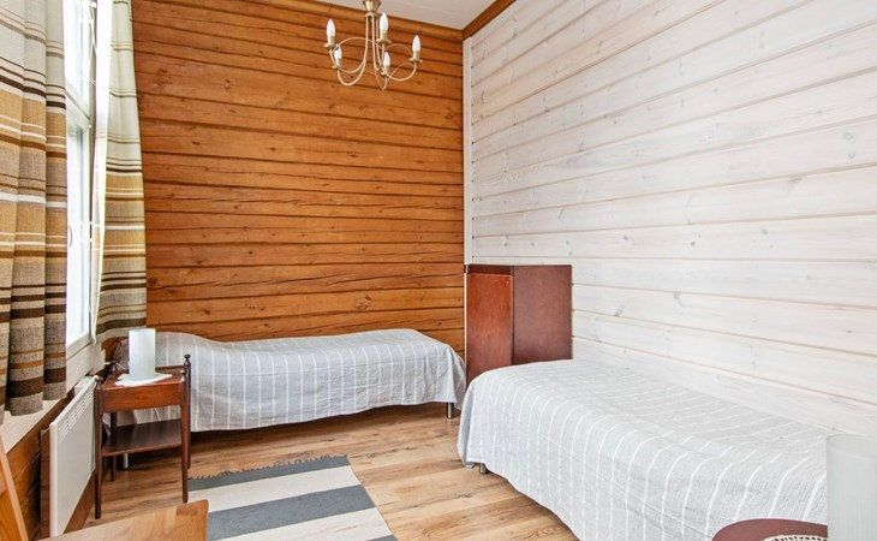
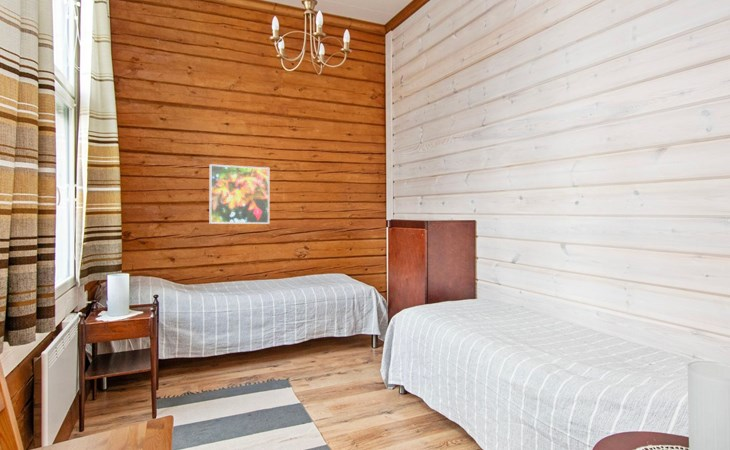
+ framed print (240, 194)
